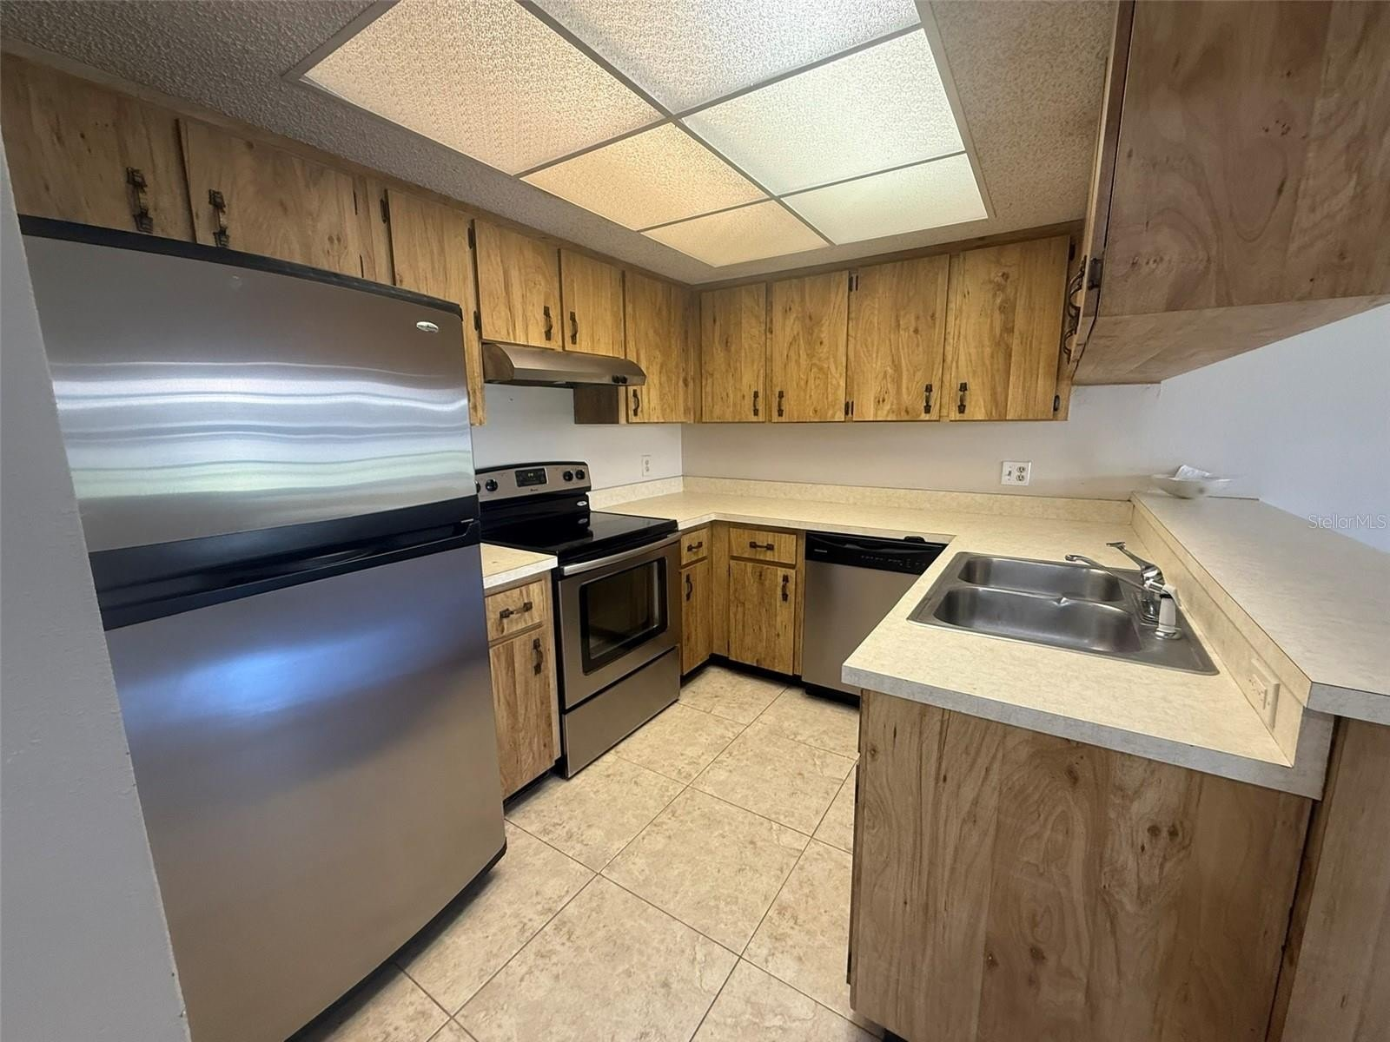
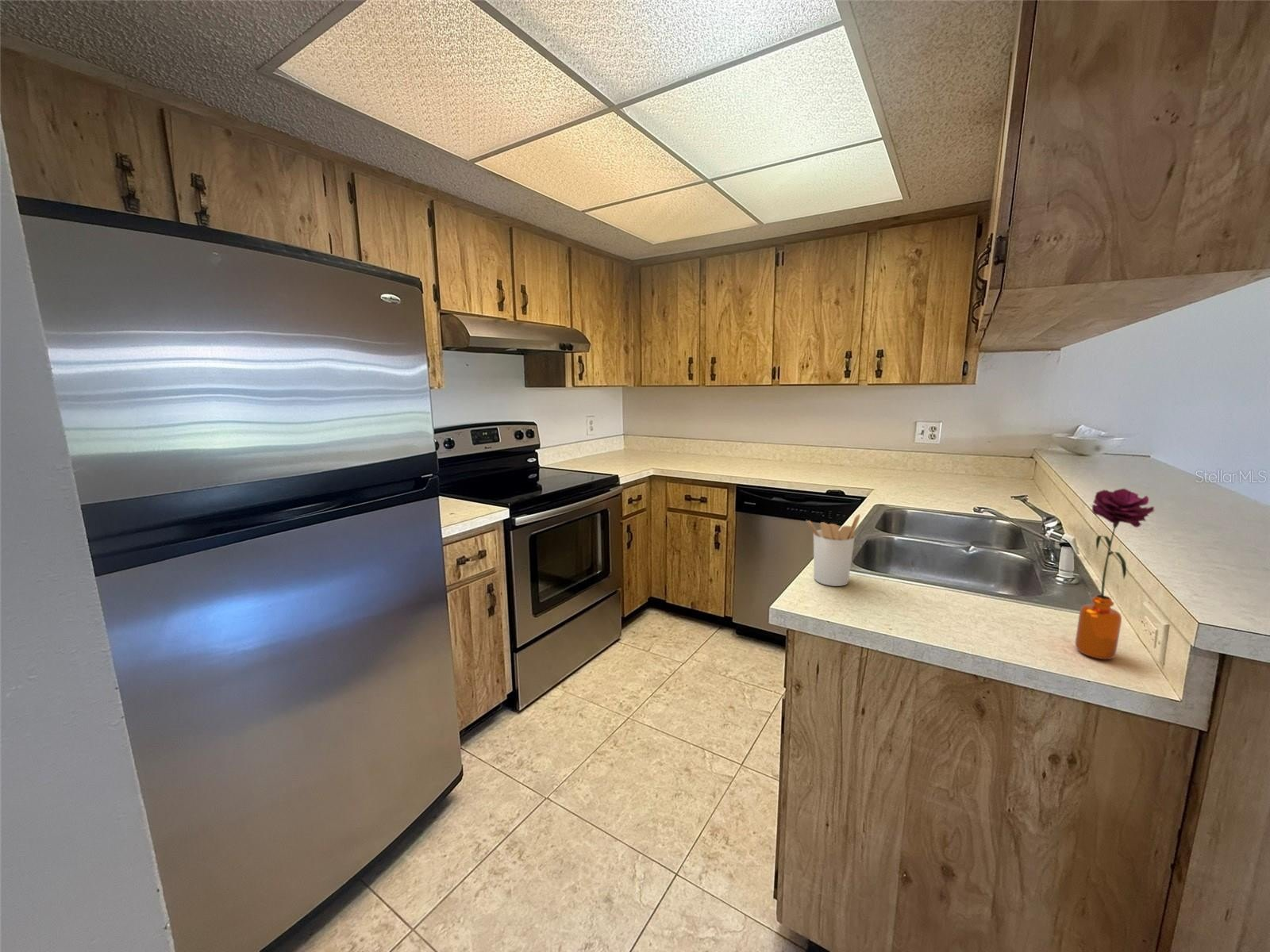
+ flower (1105, 573)
+ utensil holder (833, 549)
